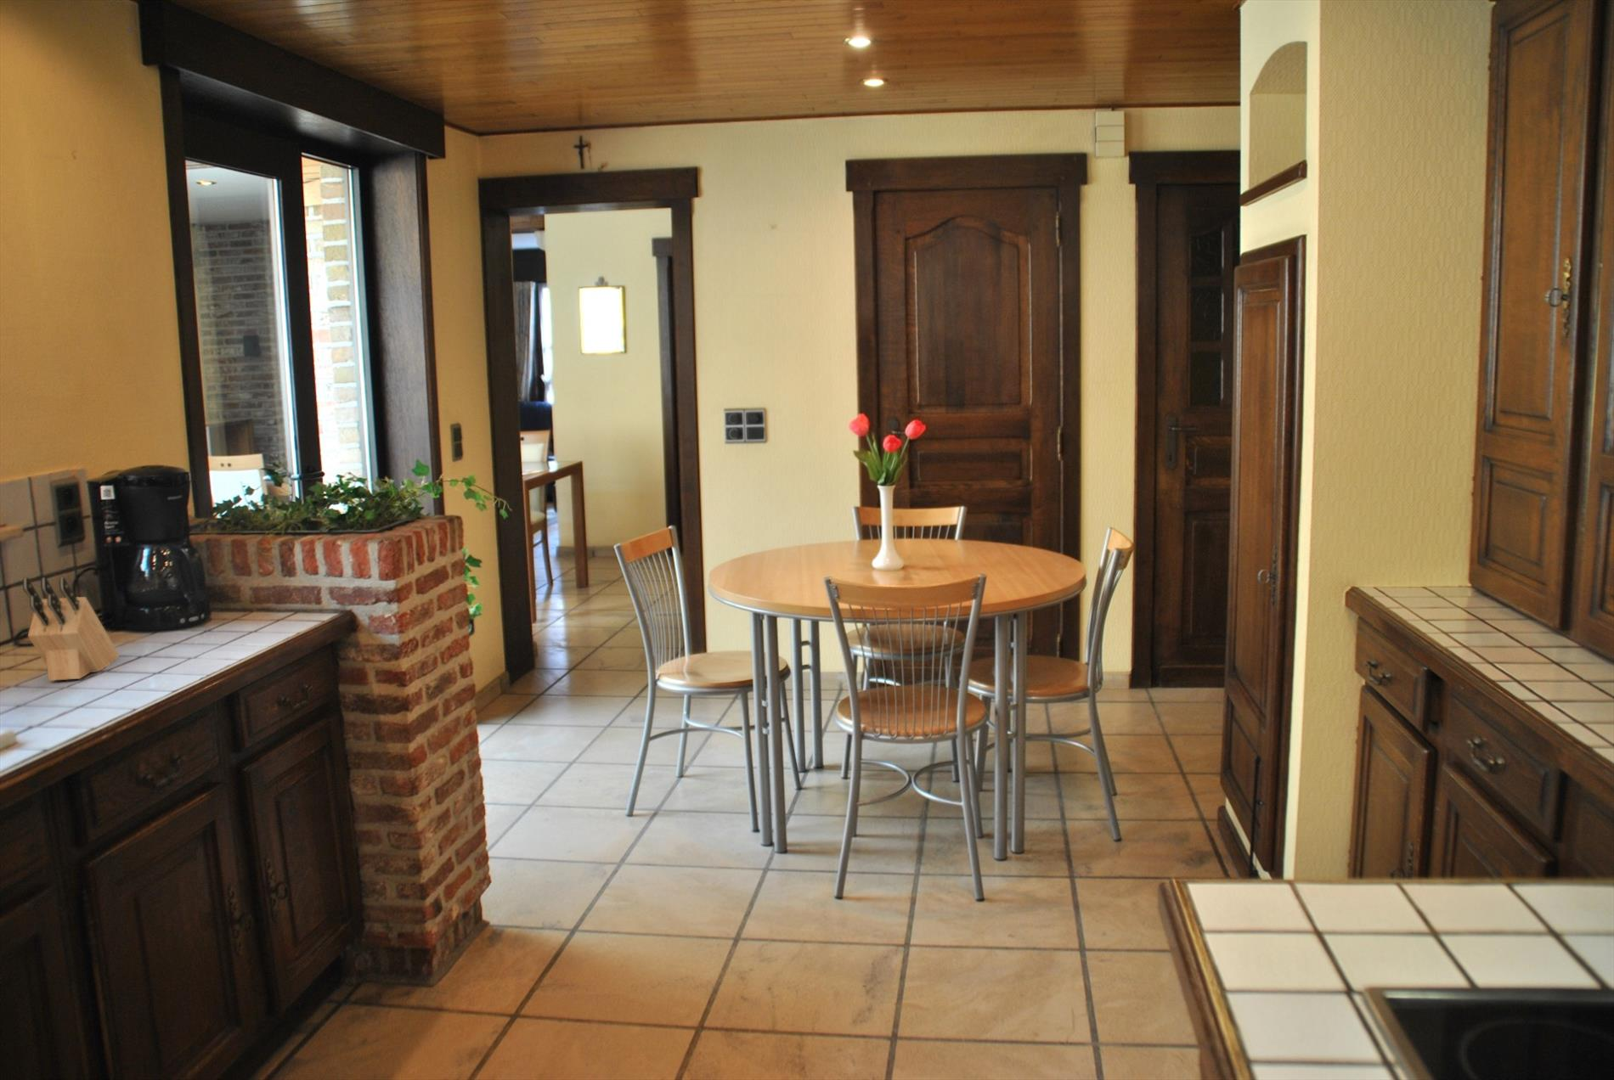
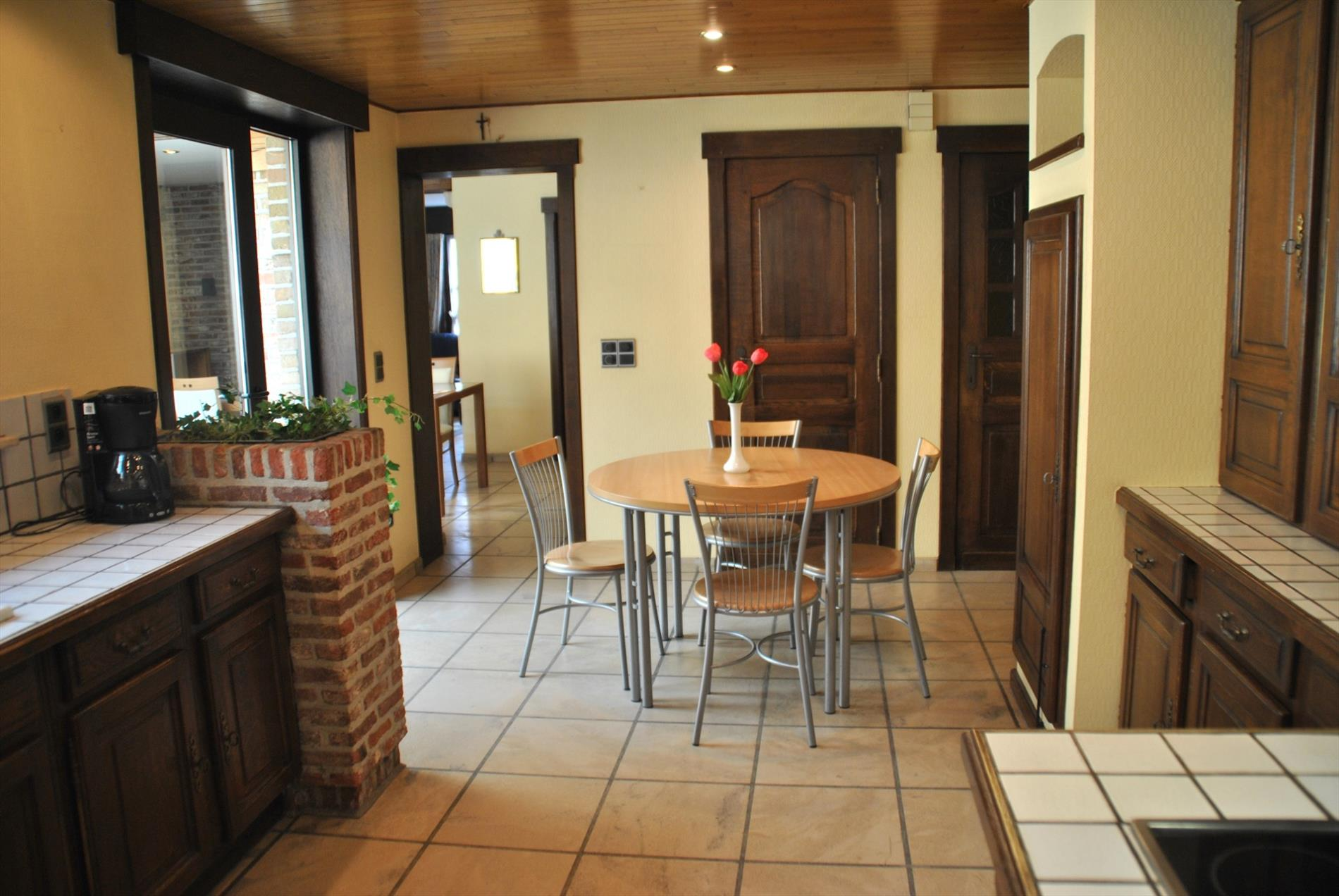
- knife block (70, 622)
